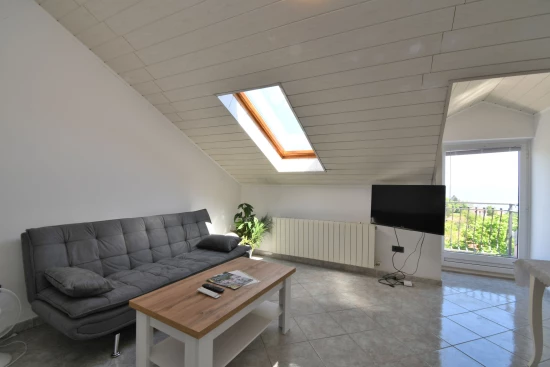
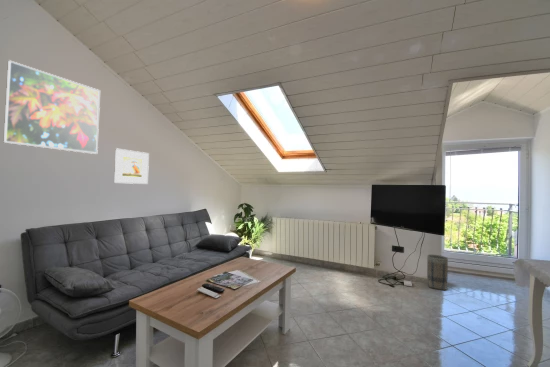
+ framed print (58, 113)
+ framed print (132, 167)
+ basket (437, 271)
